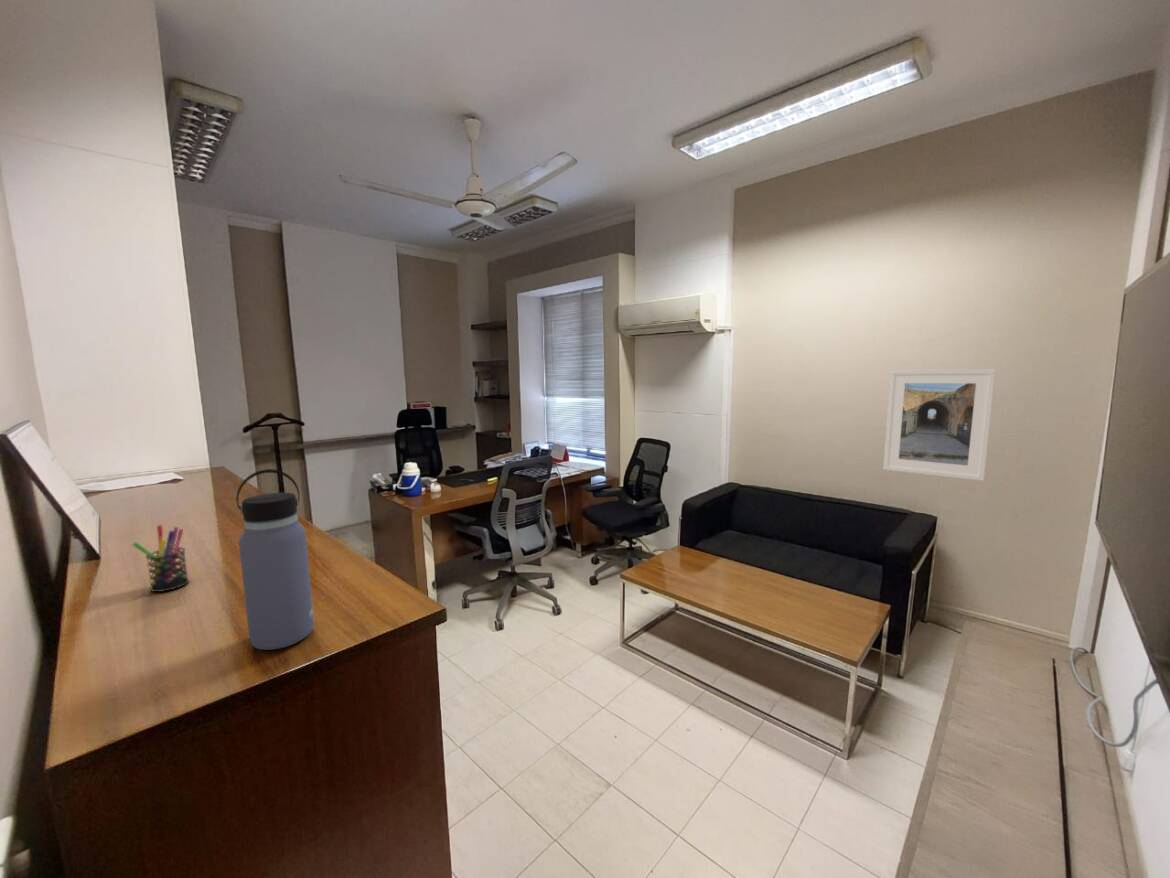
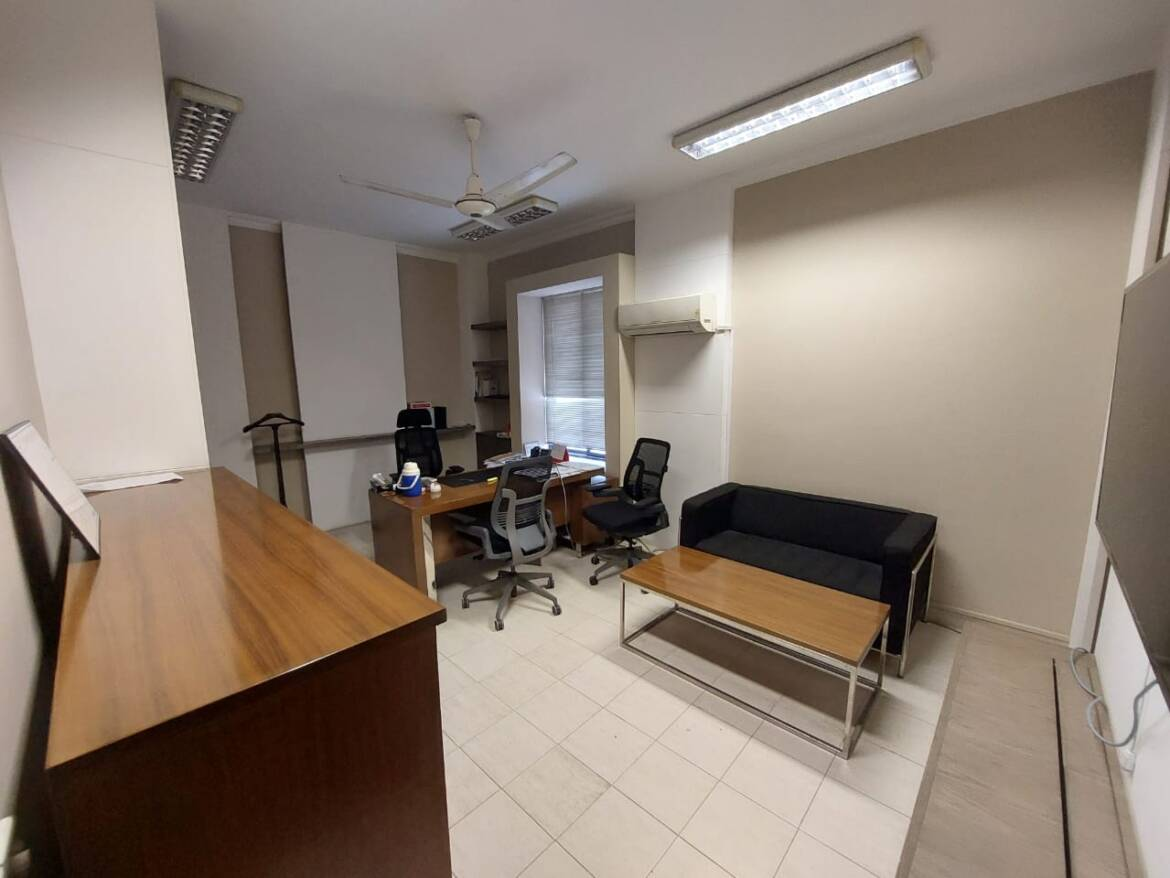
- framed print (935, 423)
- water bottle (275, 556)
- pen holder (161, 557)
